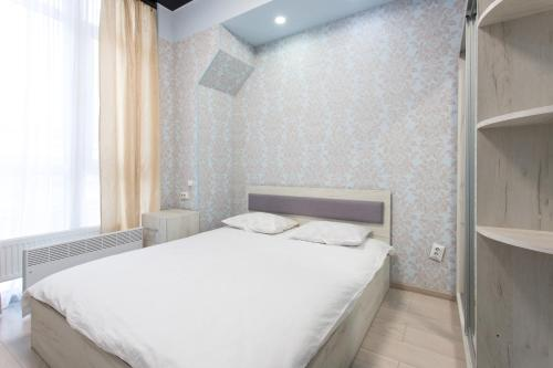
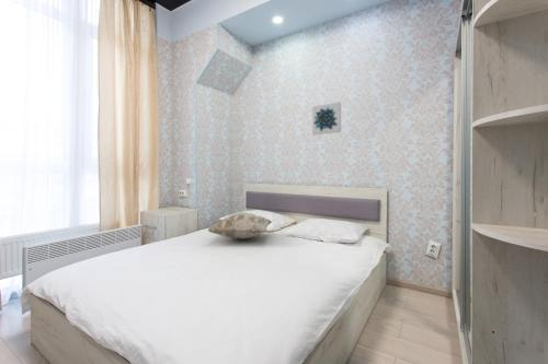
+ wall art (326, 118)
+ decorative pillow (242, 225)
